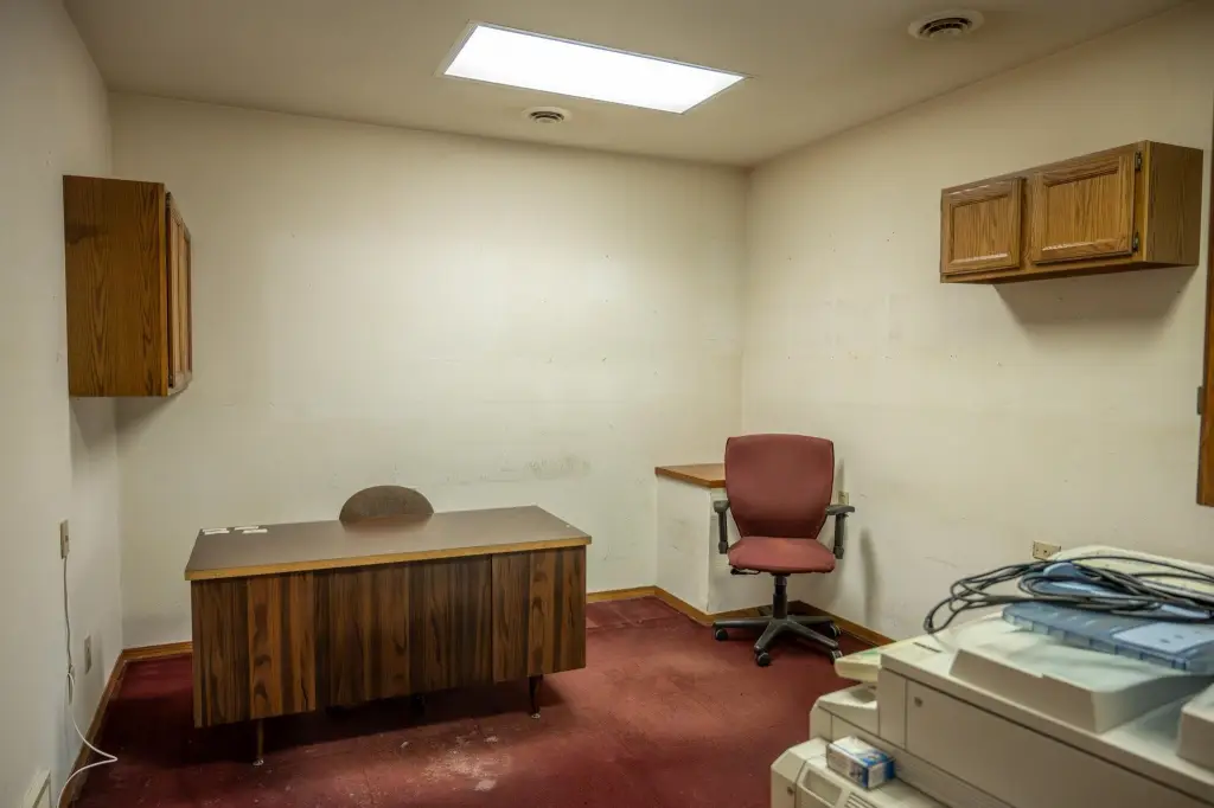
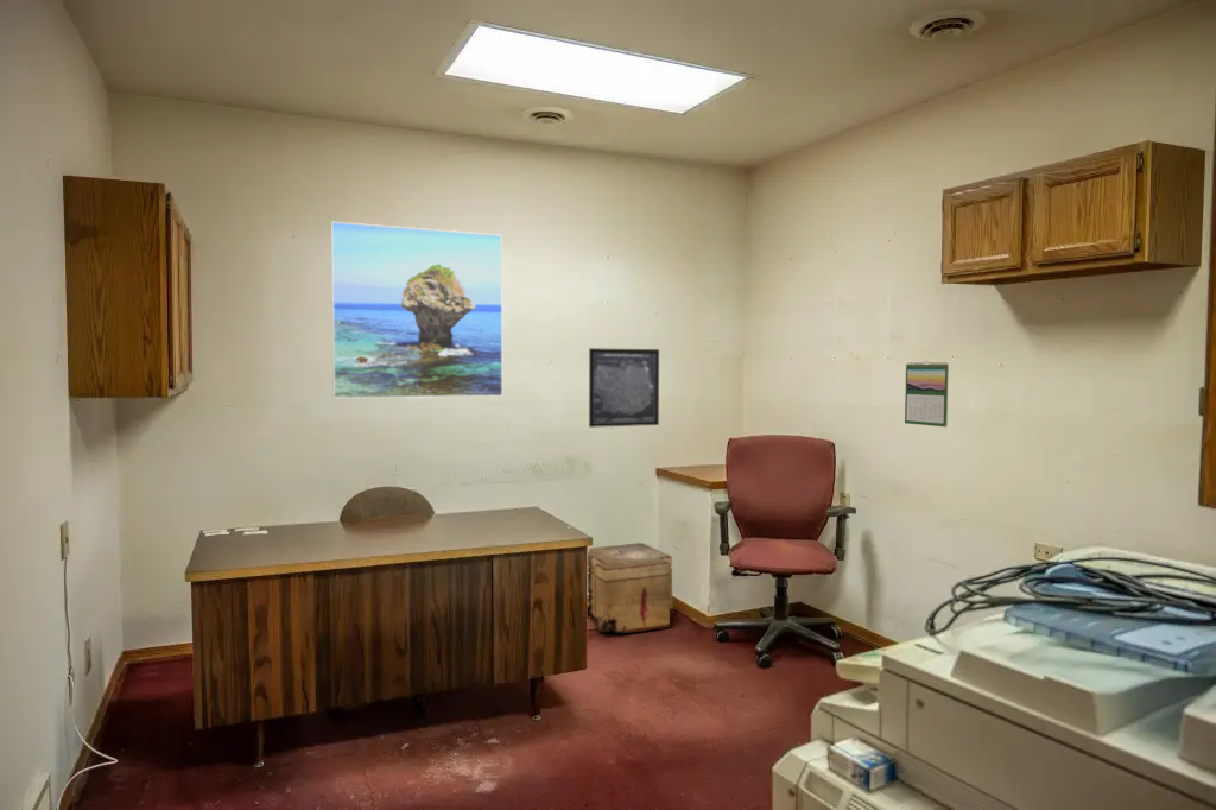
+ calendar (925, 393)
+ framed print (420, 312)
+ cardboard box (621, 587)
+ wall art (625, 387)
